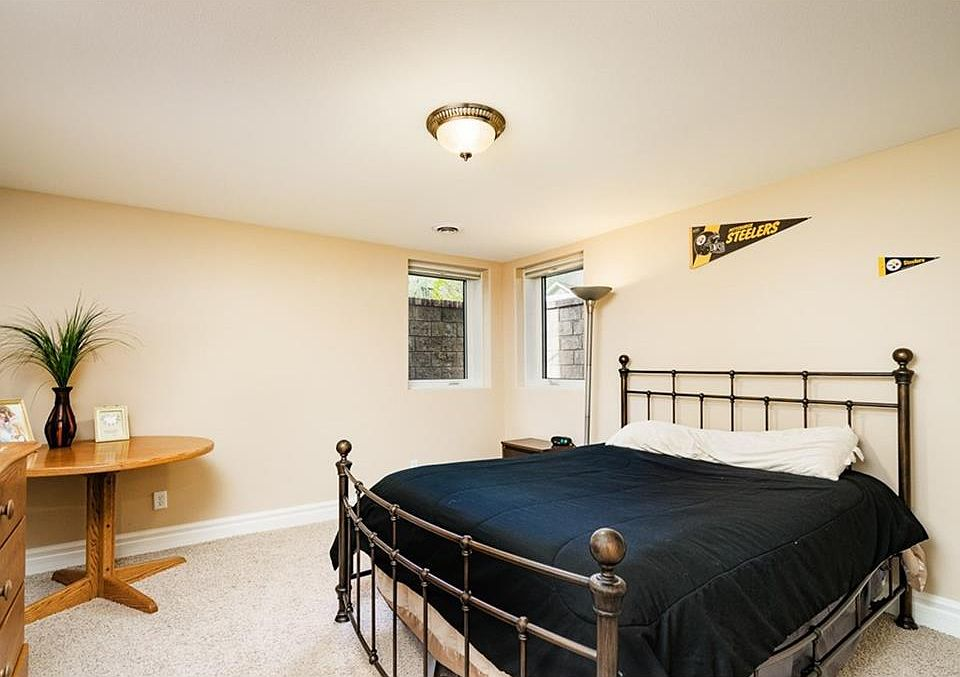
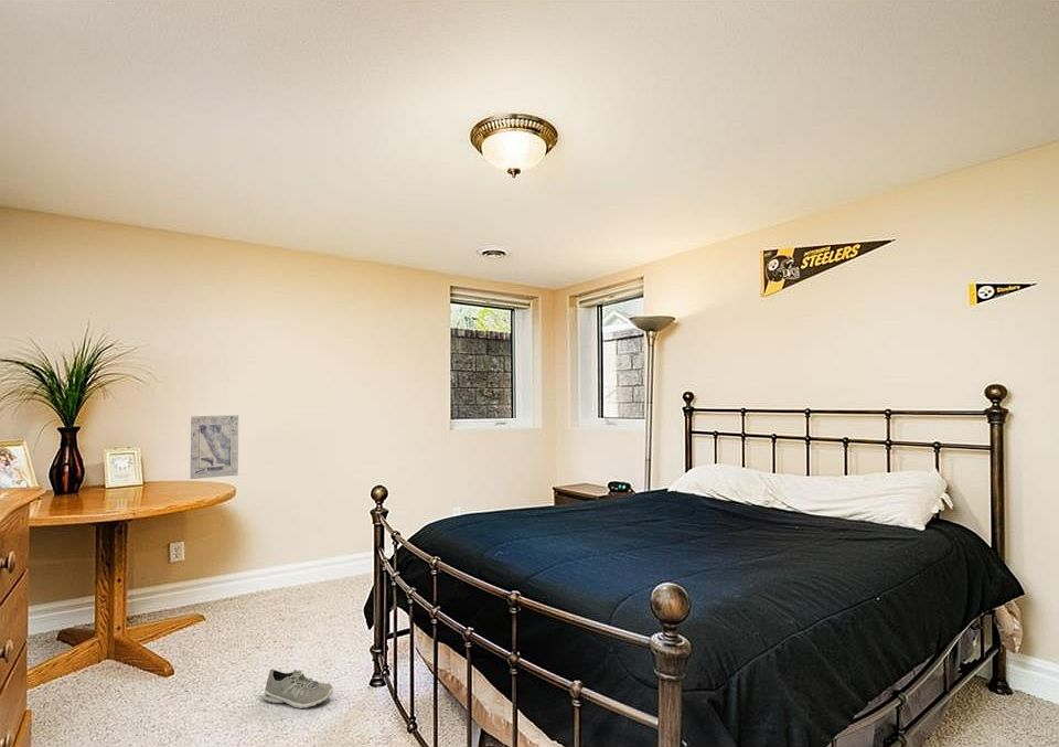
+ wall art (214, 446)
+ sneaker (297, 685)
